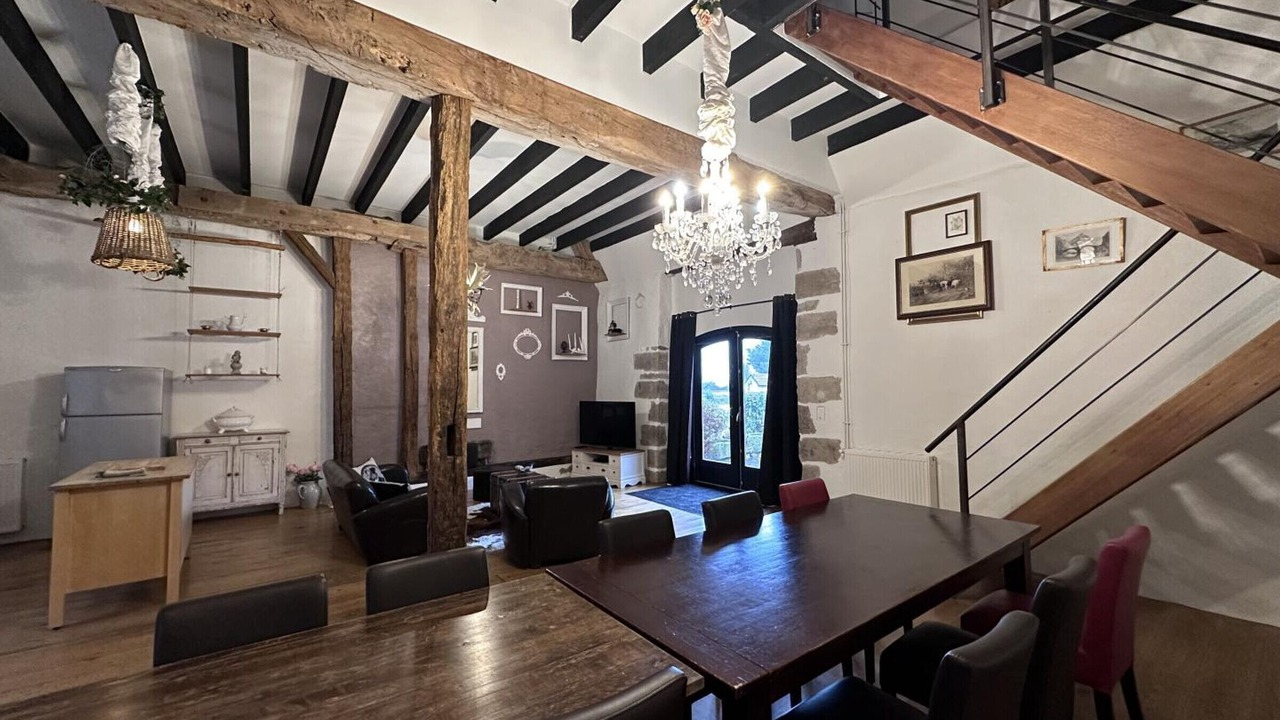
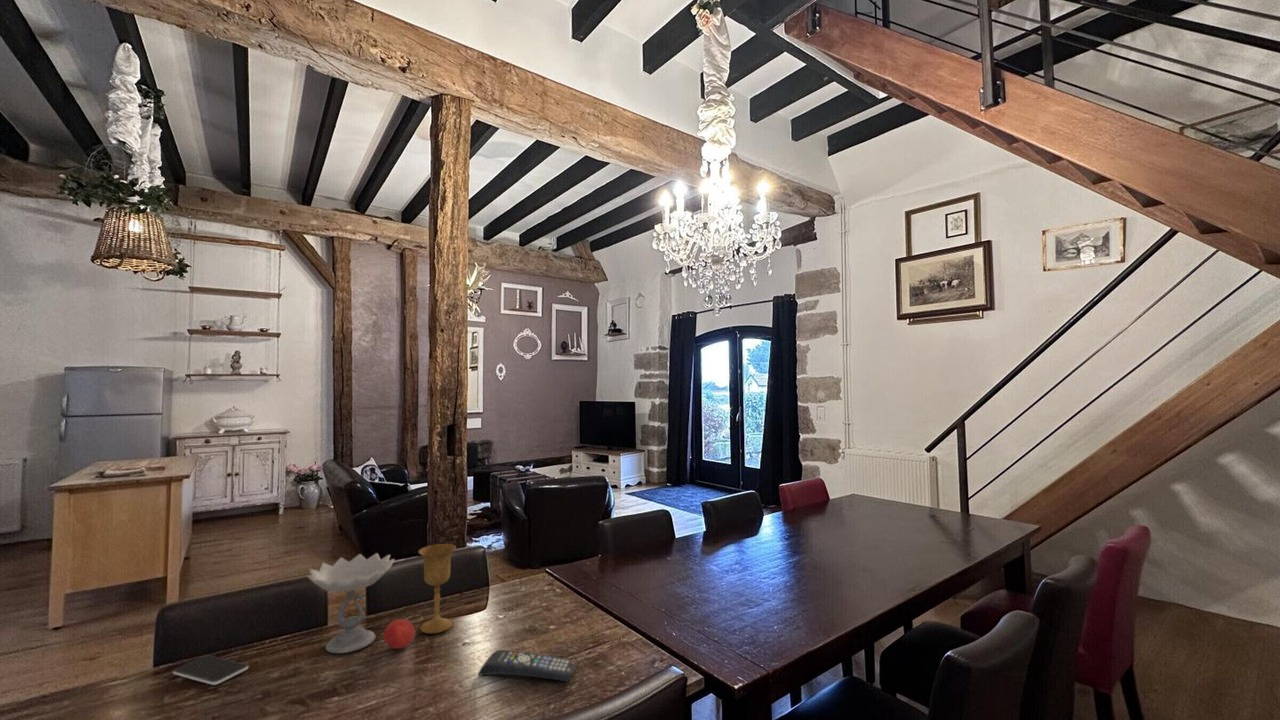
+ remote control (528, 665)
+ smartphone (210, 669)
+ goblet (373, 583)
